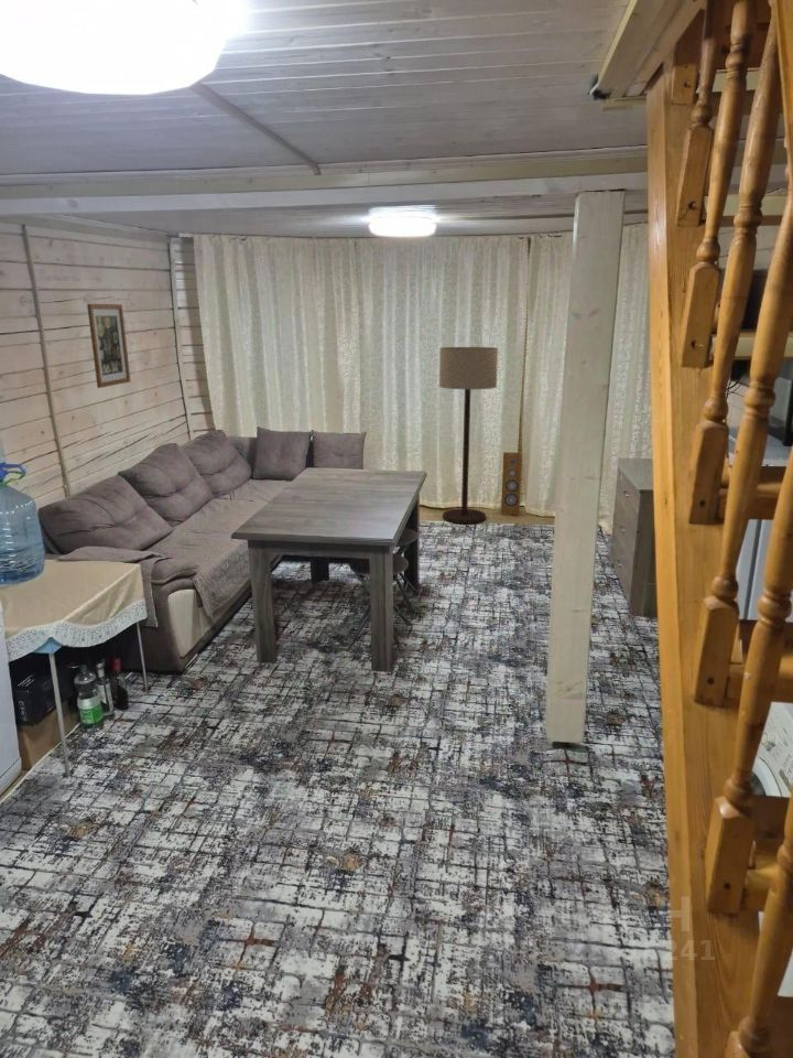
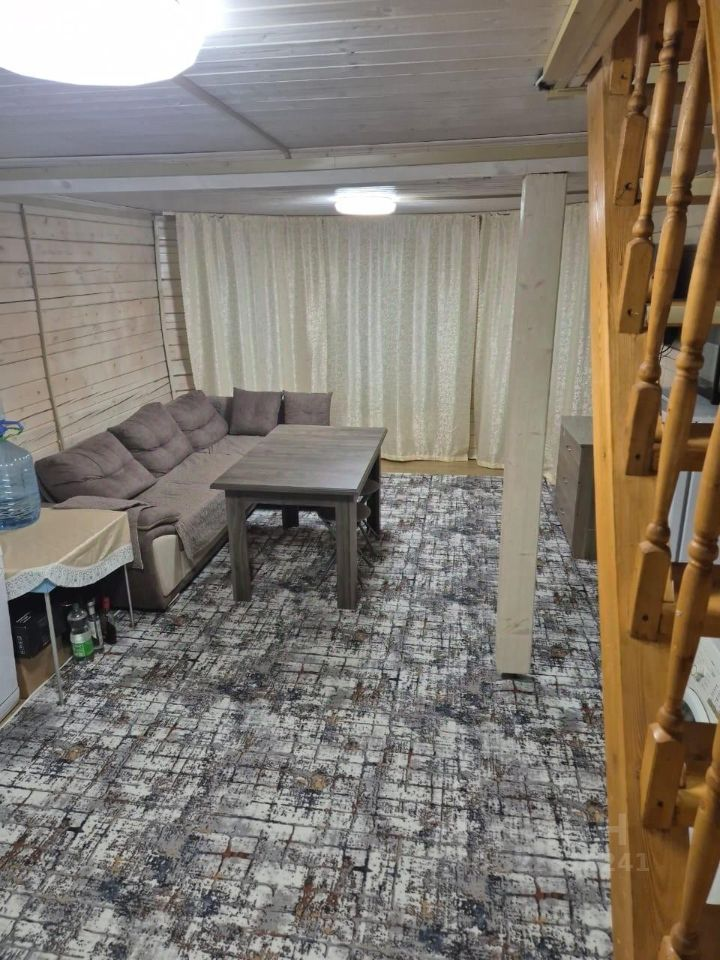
- wall art (109, 345)
- floor lamp (466, 435)
- speaker (511, 484)
